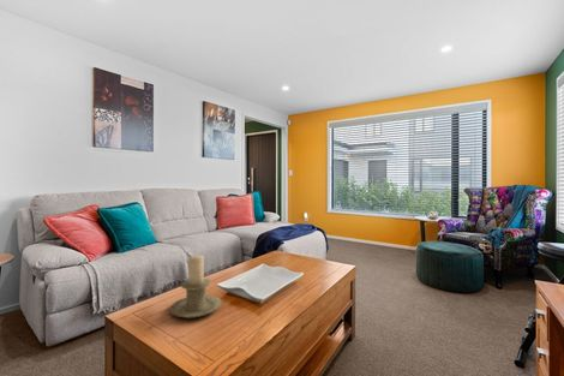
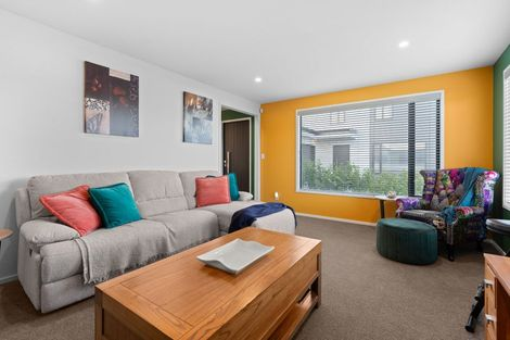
- candle holder (196, 281)
